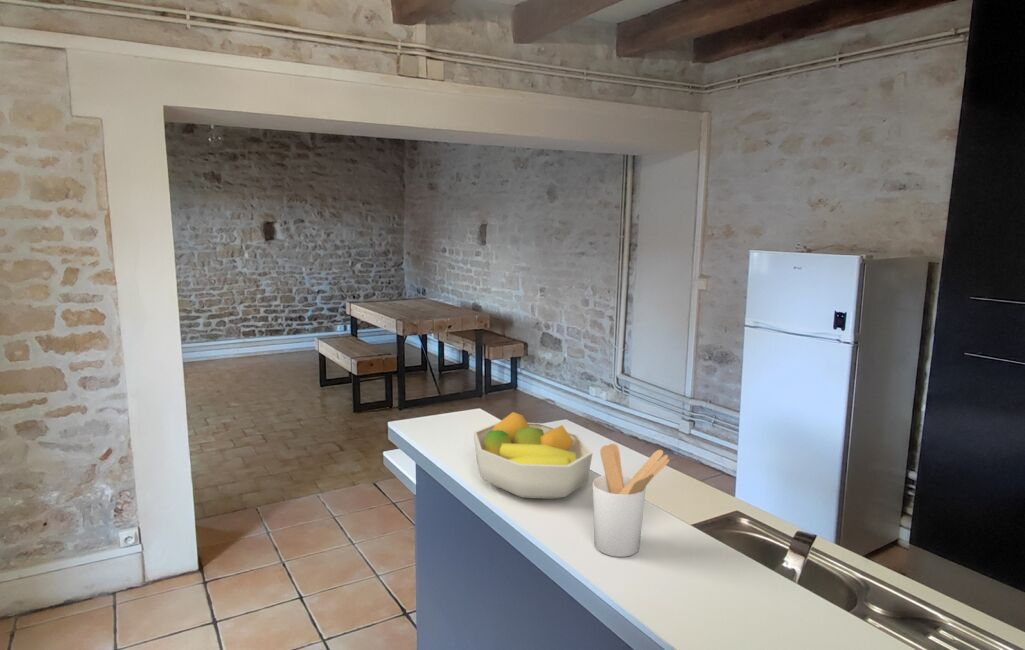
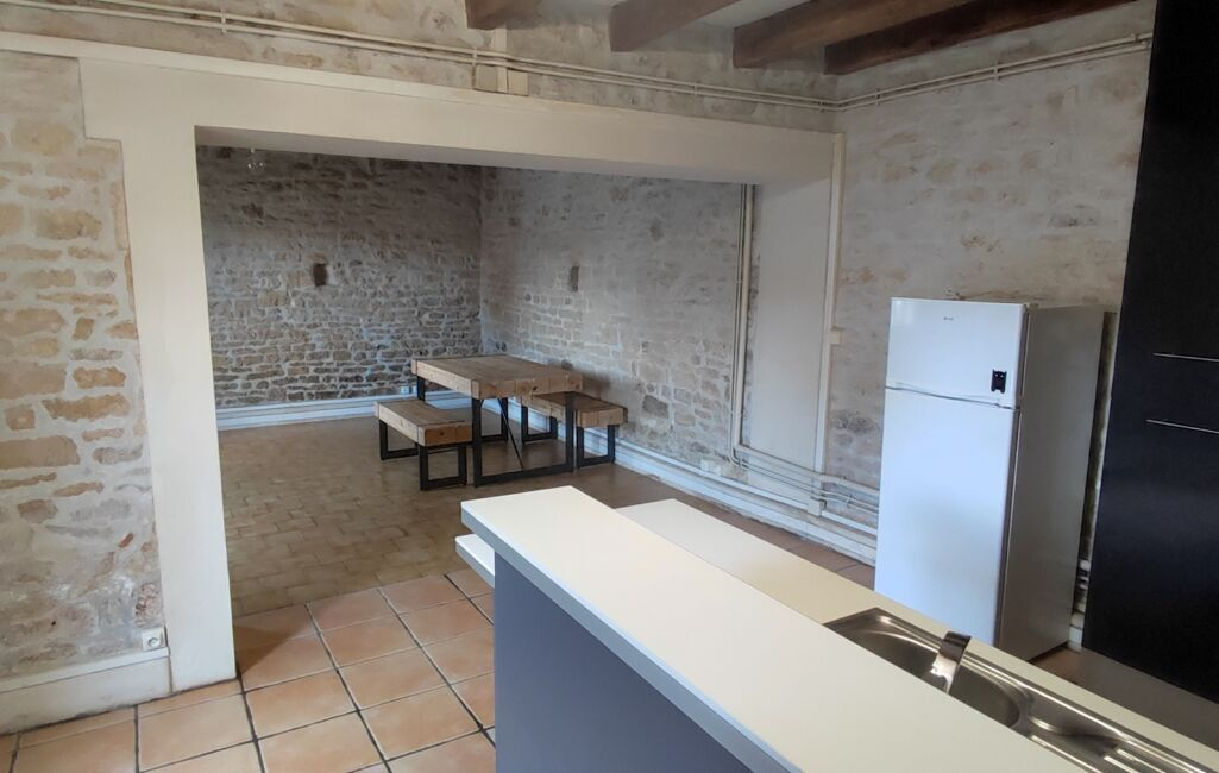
- fruit bowl (529, 452)
- utensil holder (631, 498)
